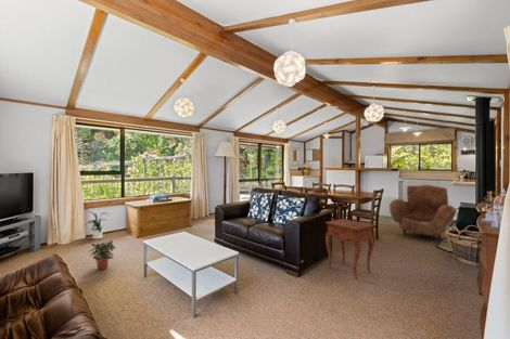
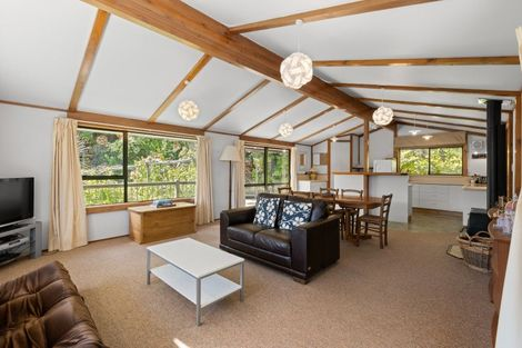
- house plant (97, 224)
- potted plant (102, 255)
- side table (344, 246)
- armchair (421, 210)
